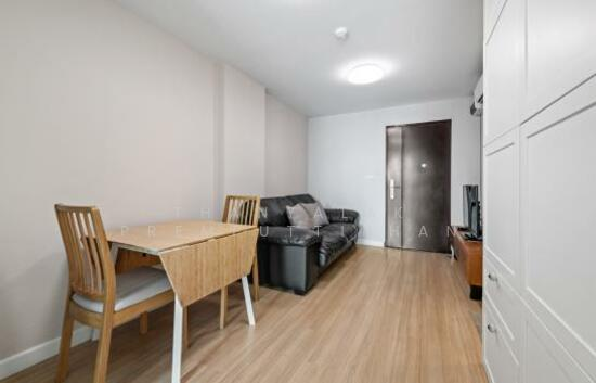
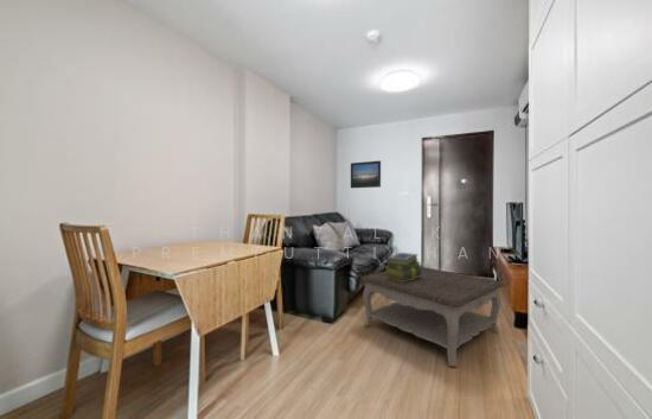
+ stack of books (403, 266)
+ coffee table (429, 304)
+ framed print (365, 174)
